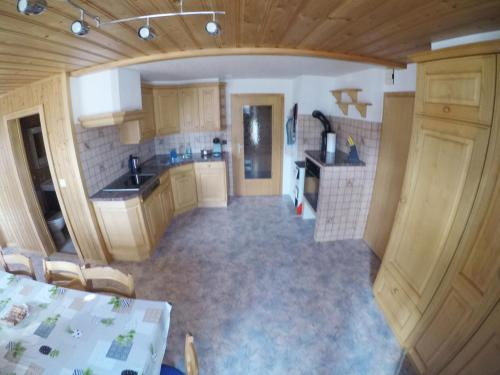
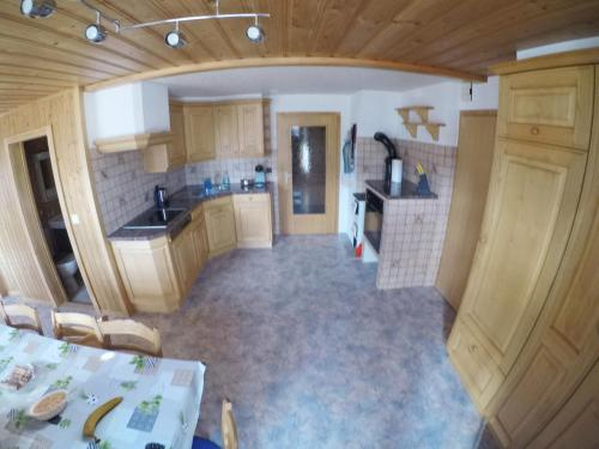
+ legume (52, 404)
+ fruit (103, 413)
